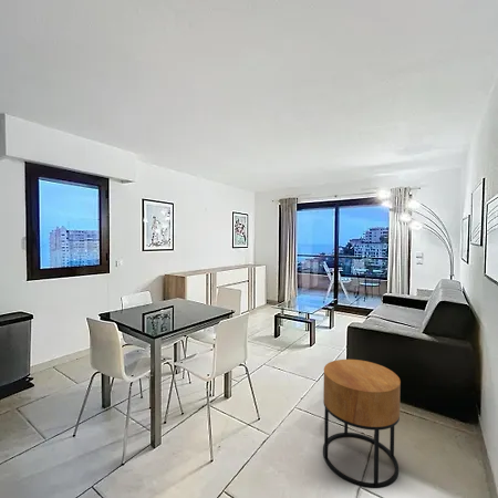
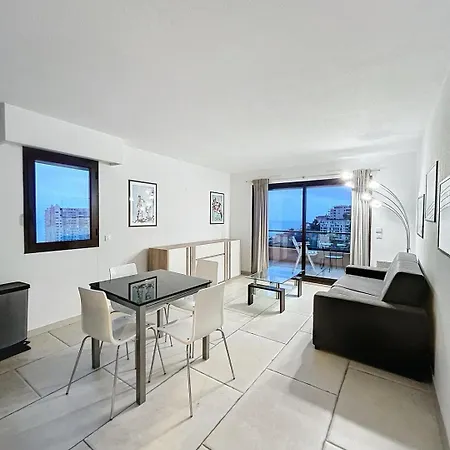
- side table (360, 416)
